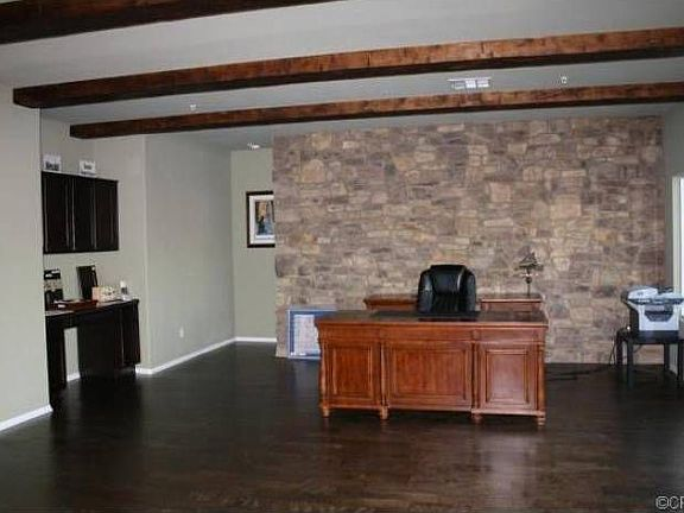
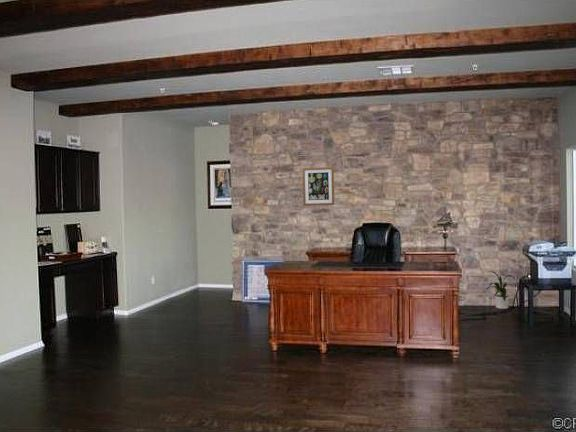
+ wall art (318, 186)
+ house plant (500, 289)
